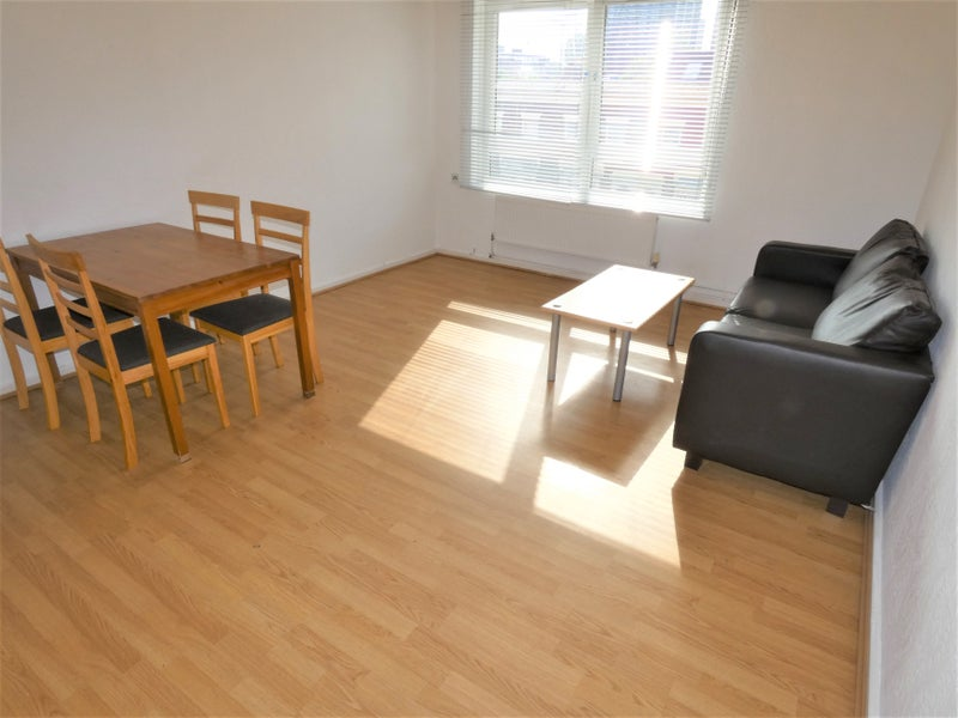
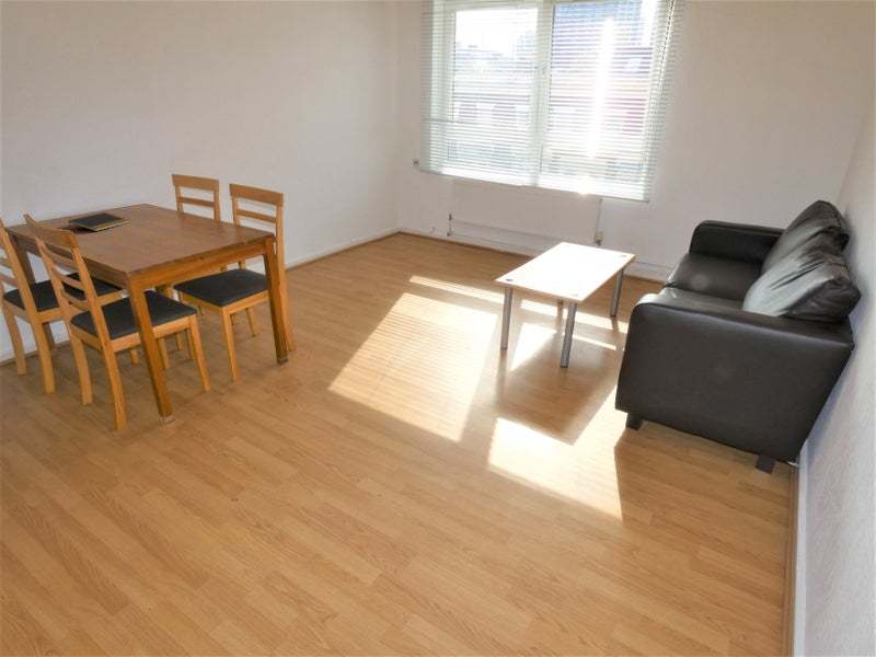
+ notepad (100, 221)
